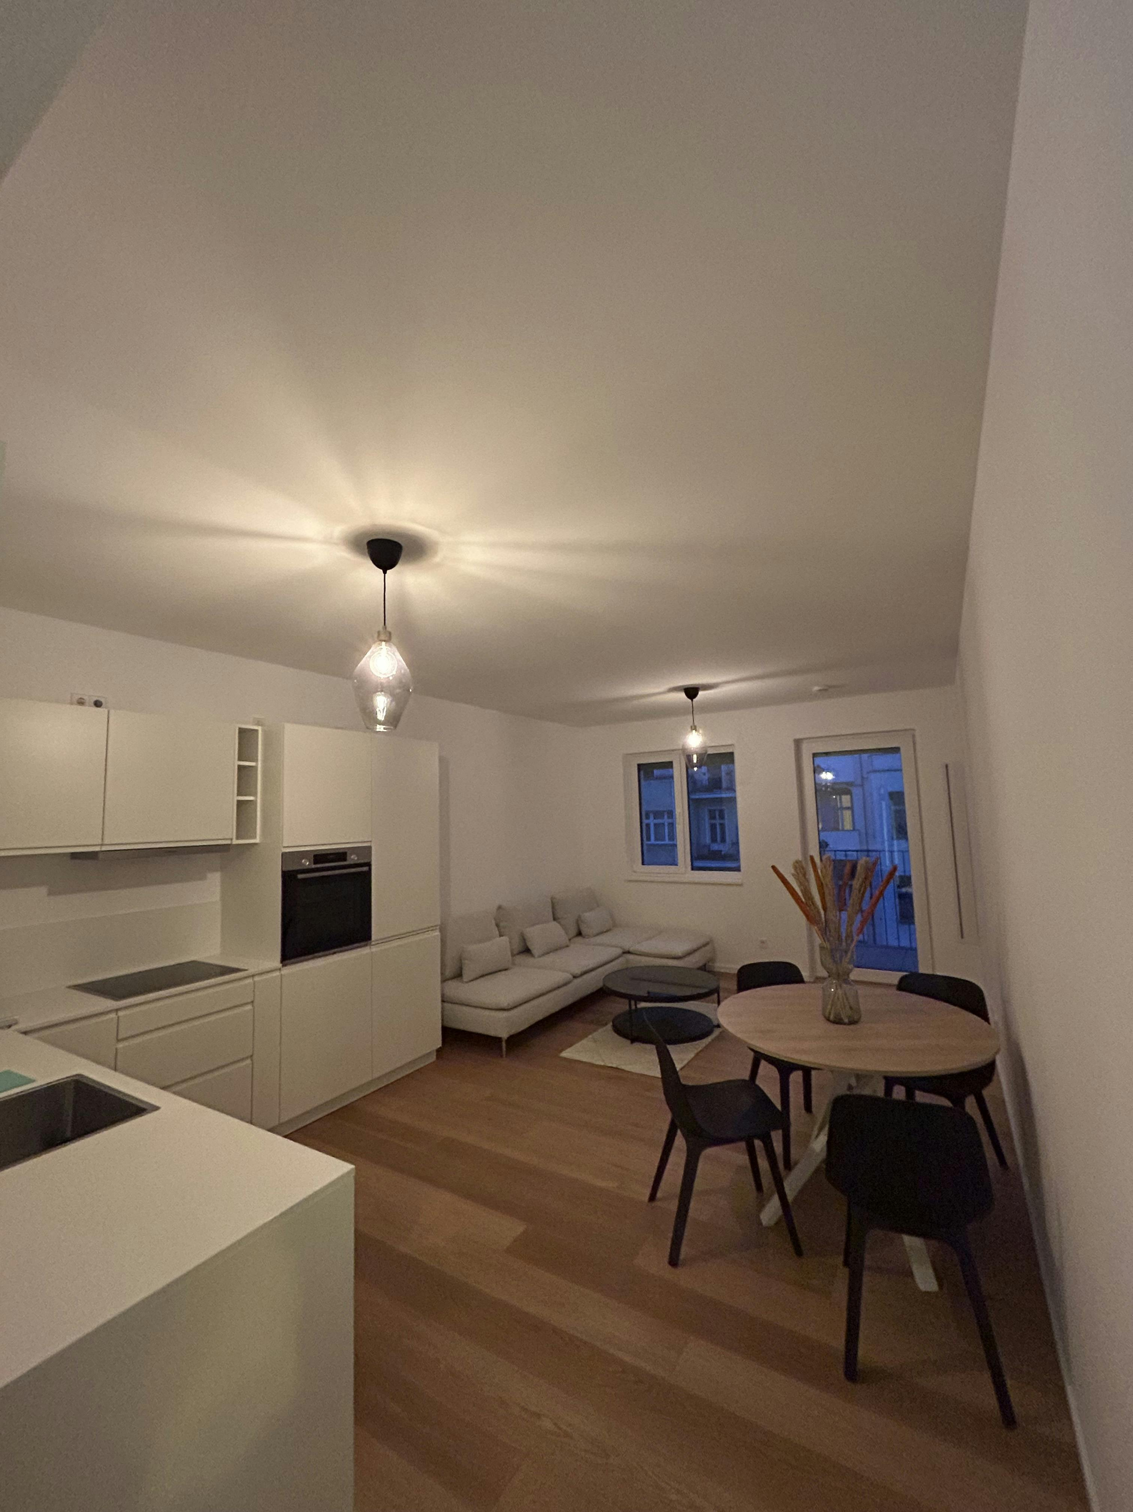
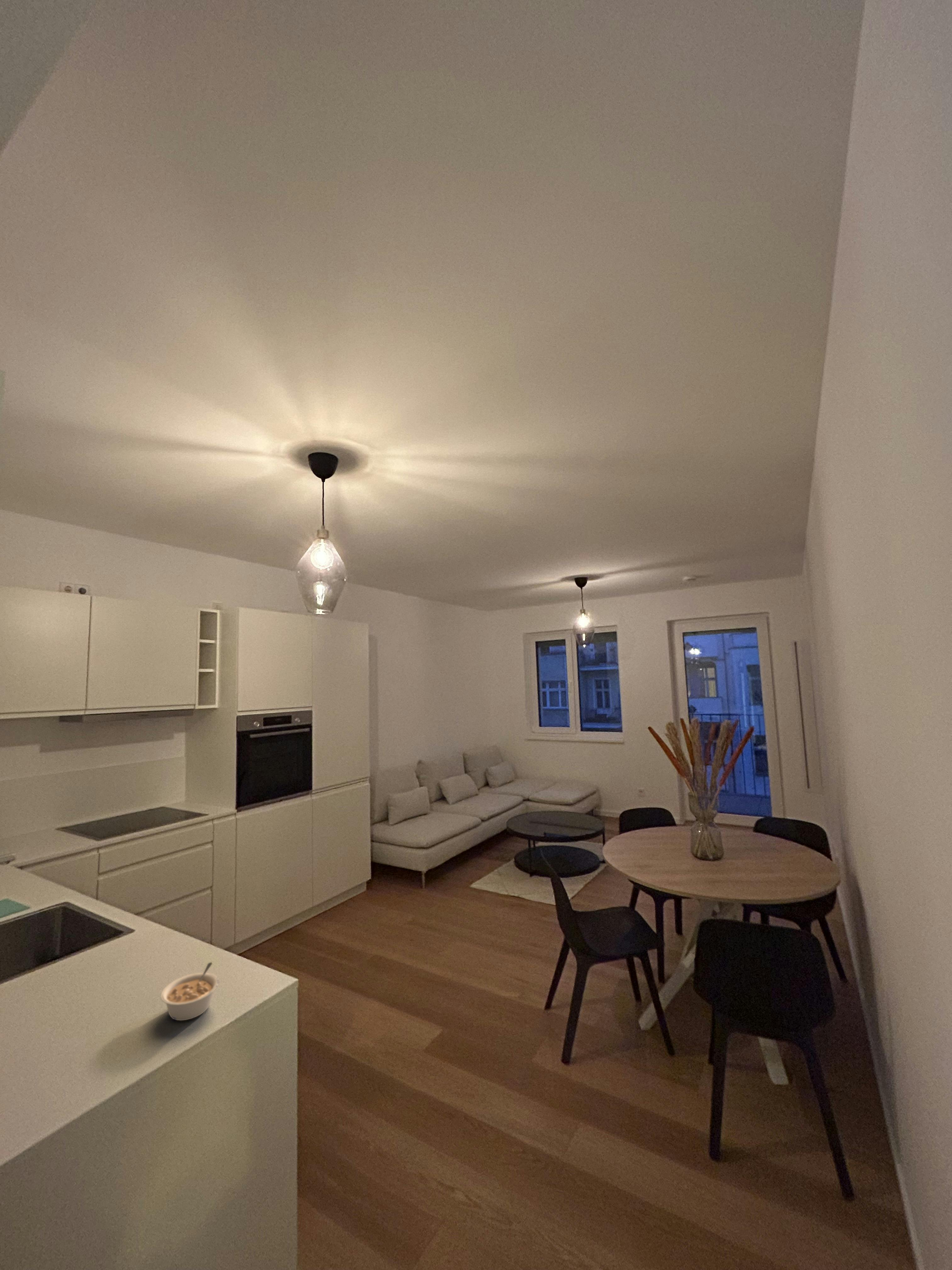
+ legume (190, 995)
